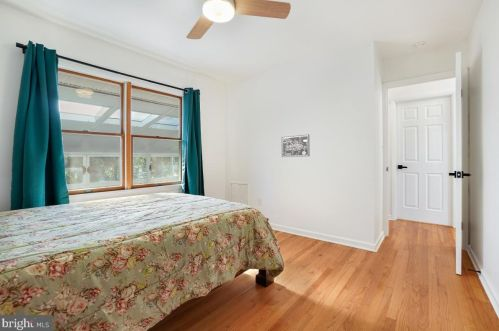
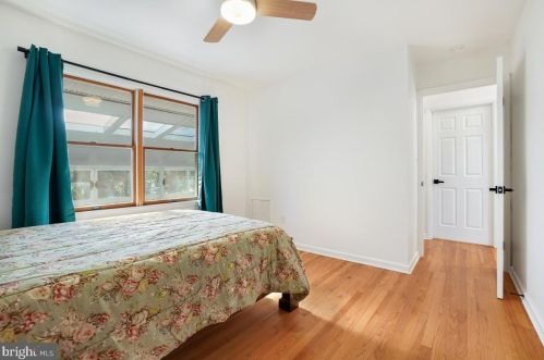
- wall art (295, 146)
